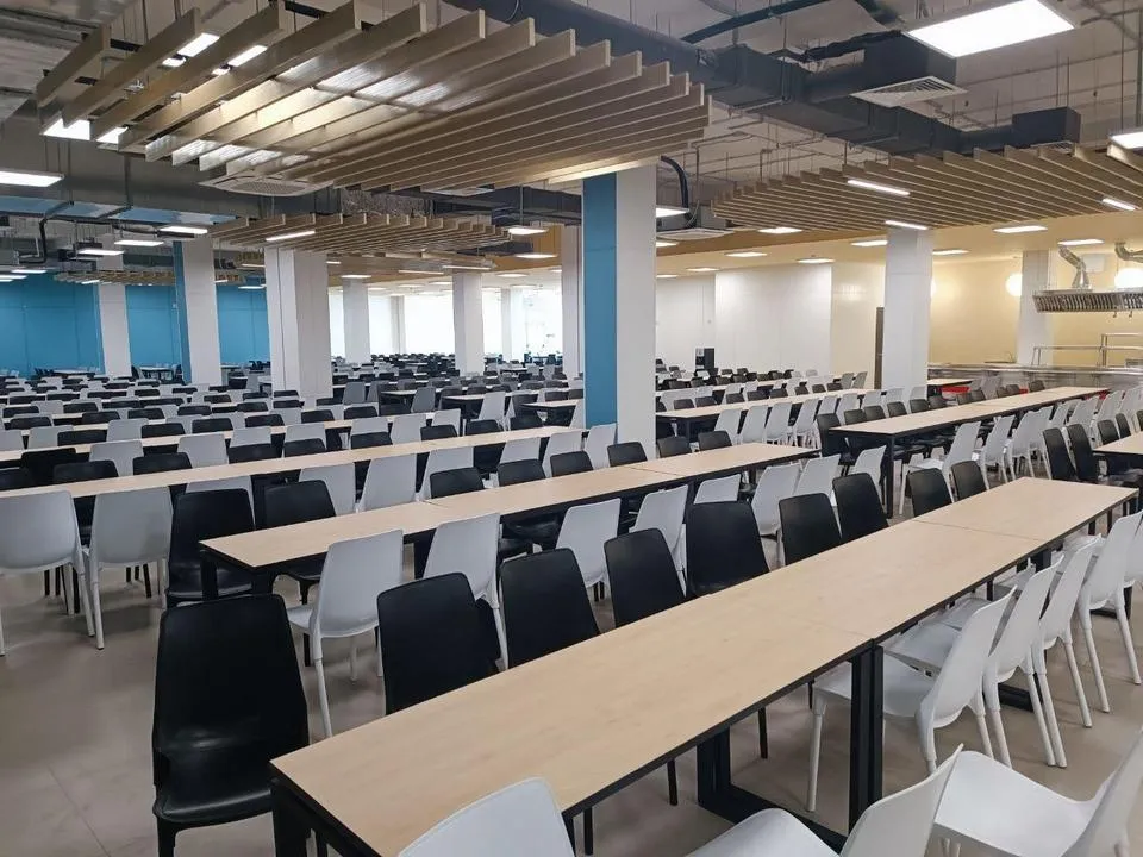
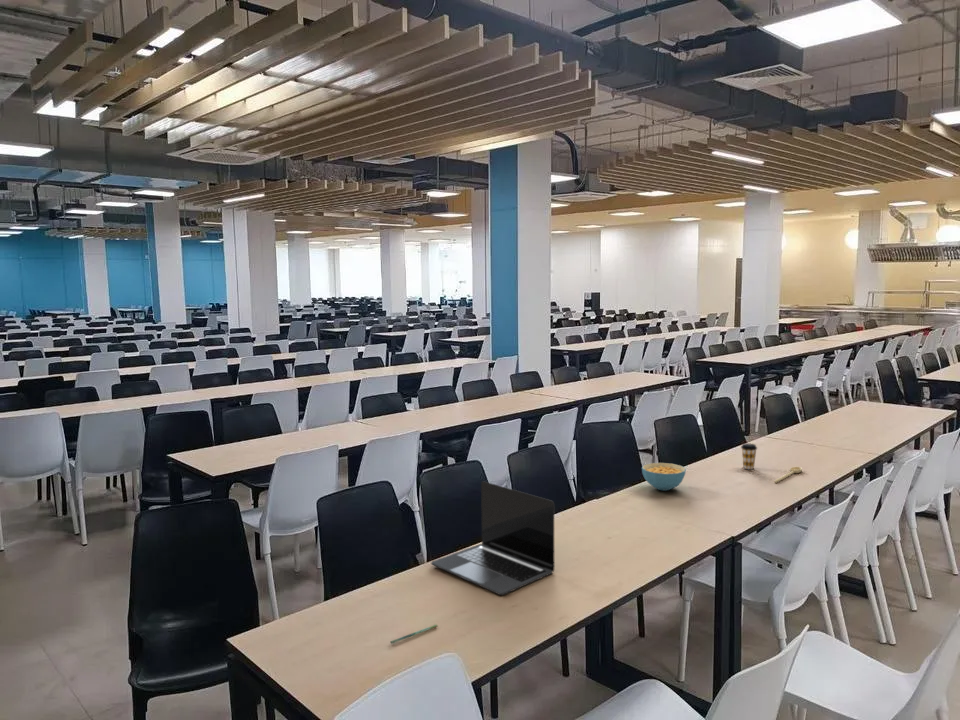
+ cereal bowl (663, 478)
+ laptop (491, 534)
+ pen (414, 633)
+ spoon (787, 474)
+ coffee cup (748, 456)
